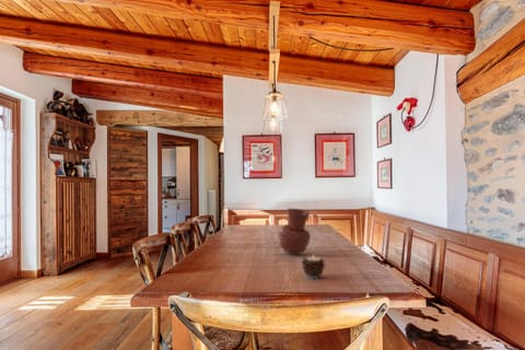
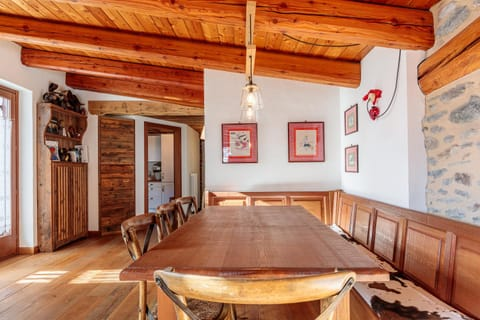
- vase (294, 231)
- candle (313, 265)
